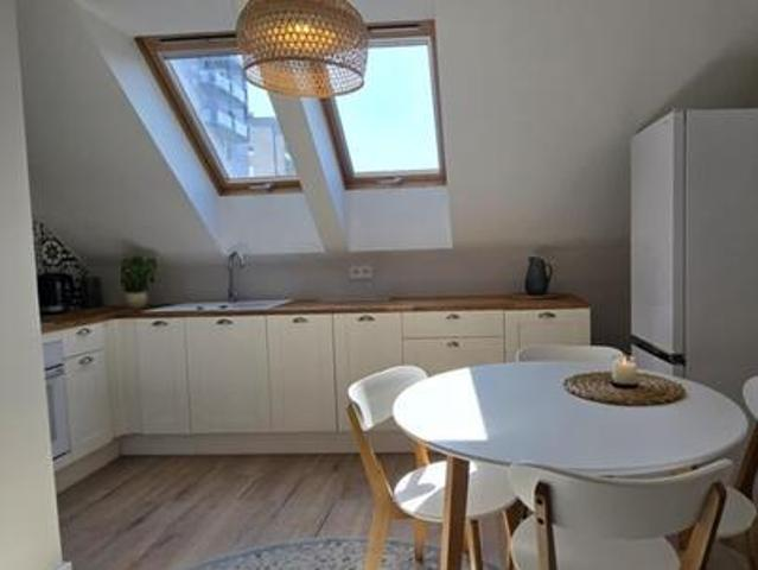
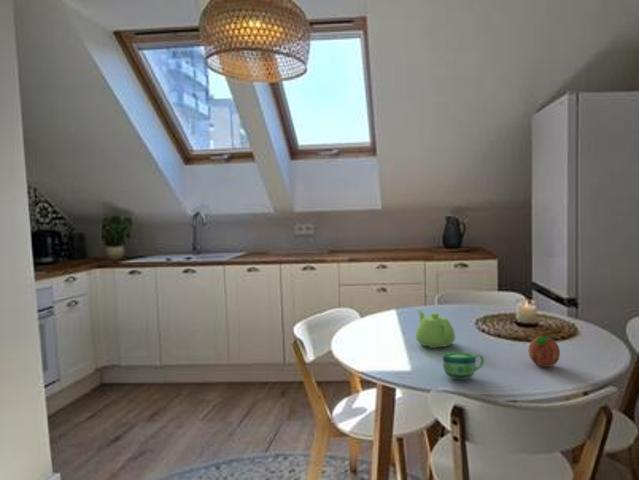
+ fruit (544, 349)
+ cup (463, 364)
+ teapot (434, 328)
